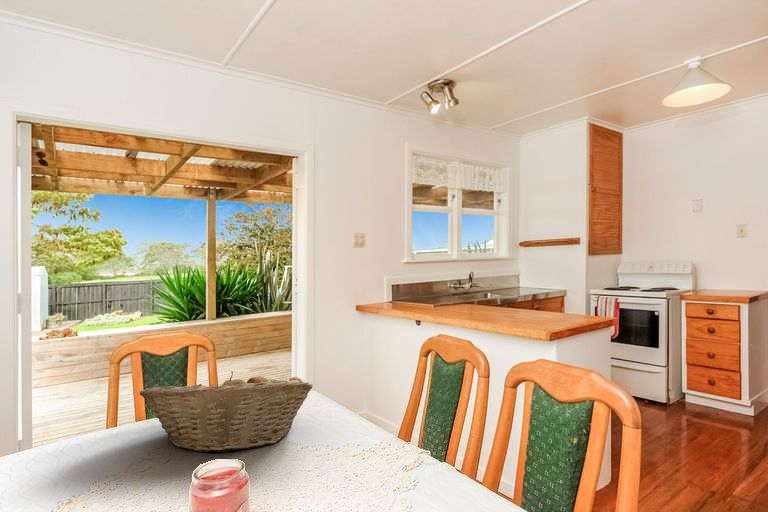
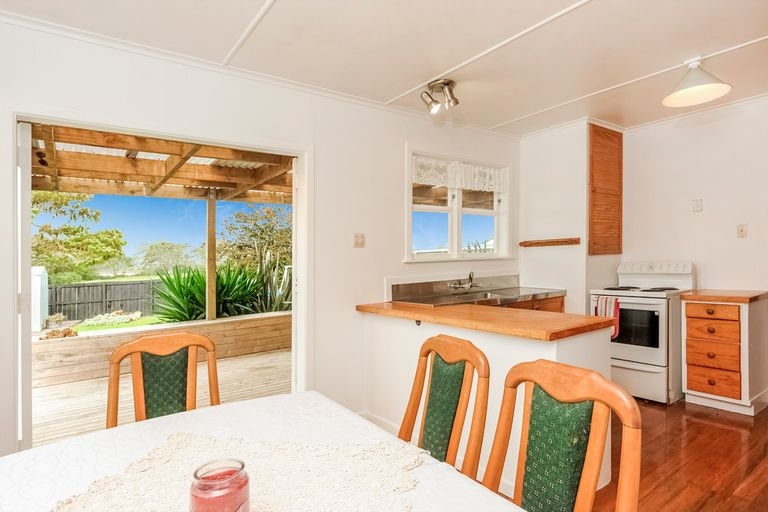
- fruit basket (230, 402)
